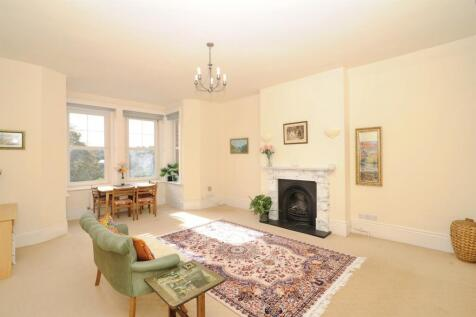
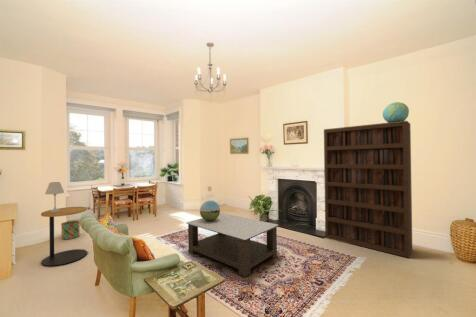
+ decorative sphere (210, 210)
+ table lamp (54, 196)
+ side table (53, 234)
+ coffee table (231, 239)
+ bookcase (364, 184)
+ bucket (70, 229)
+ globe (395, 112)
